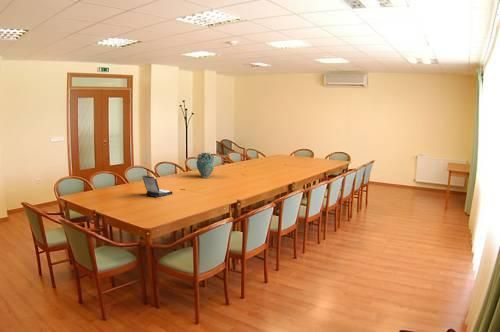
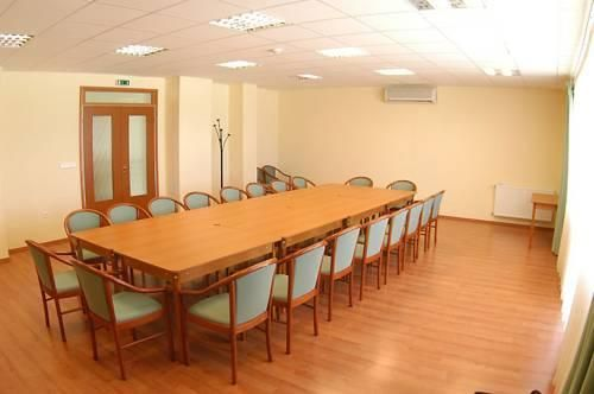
- vase (205, 165)
- laptop (157, 184)
